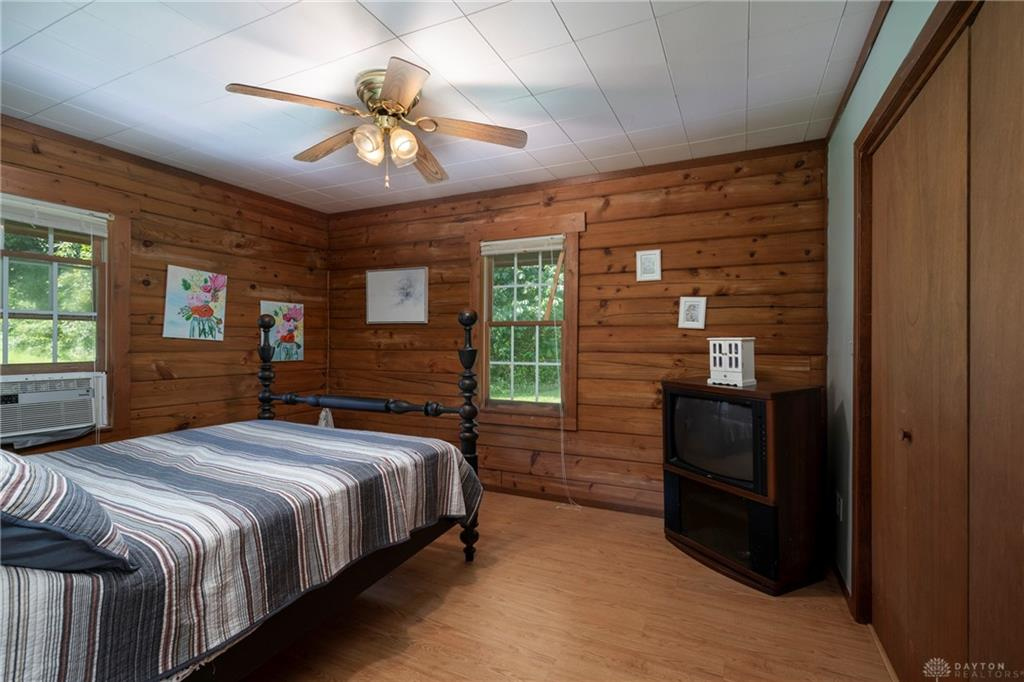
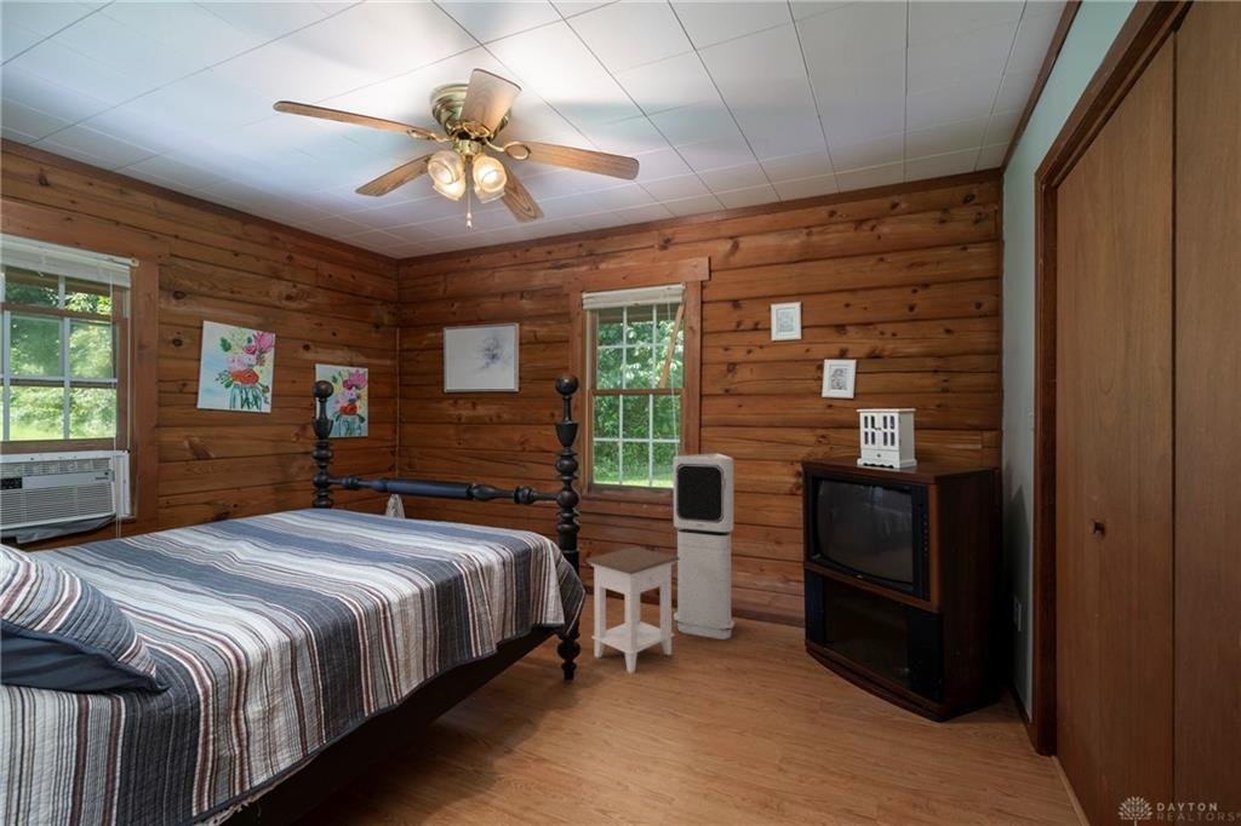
+ air purifier (708, 540)
+ nightstand (633, 606)
